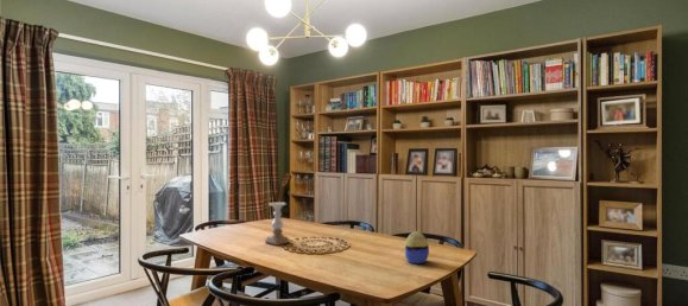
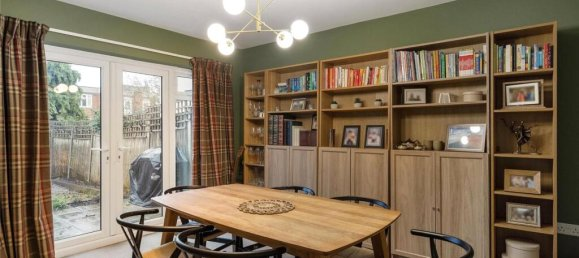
- candle holder (277, 222)
- decorative egg (416, 246)
